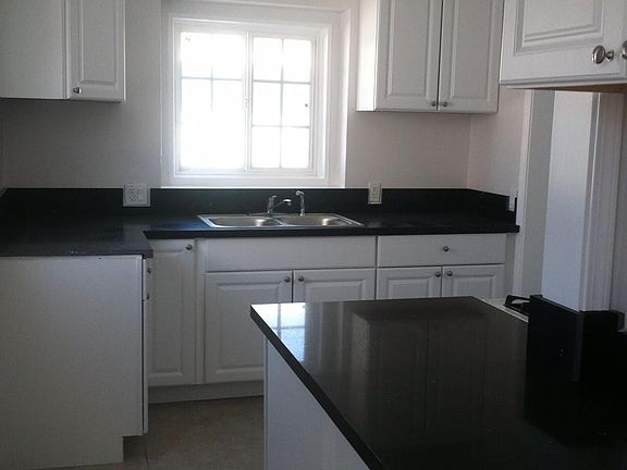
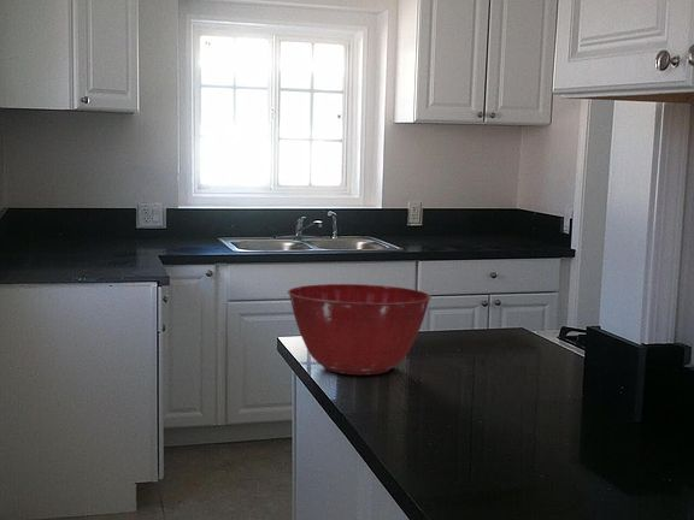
+ mixing bowl (358, 329)
